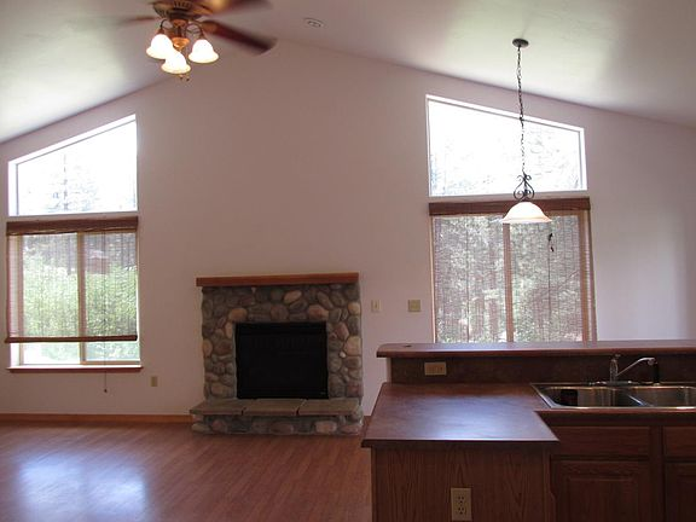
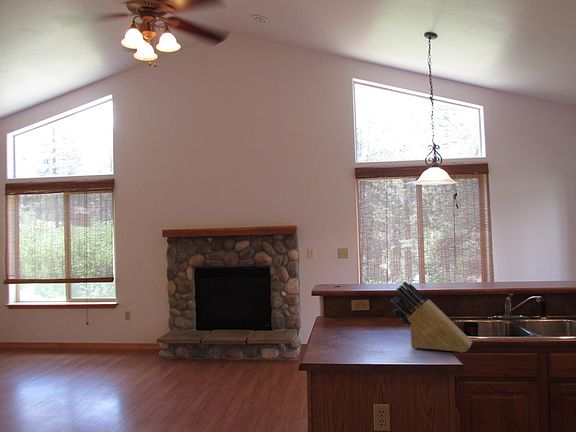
+ knife block (430, 314)
